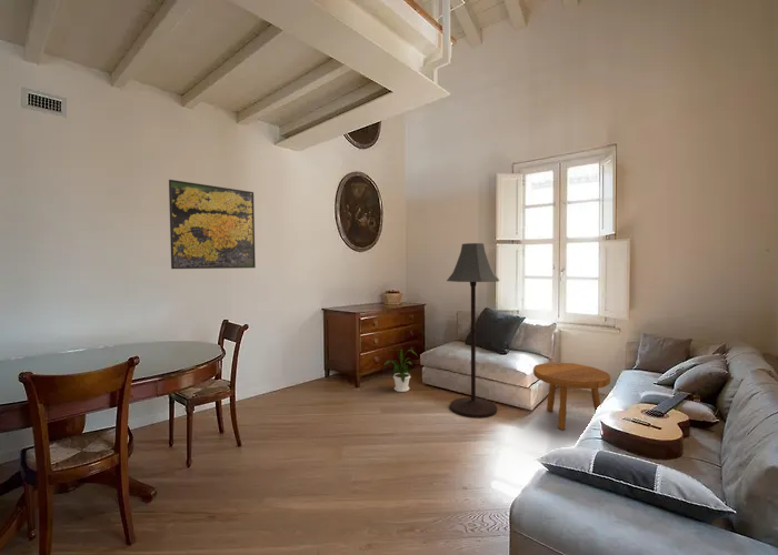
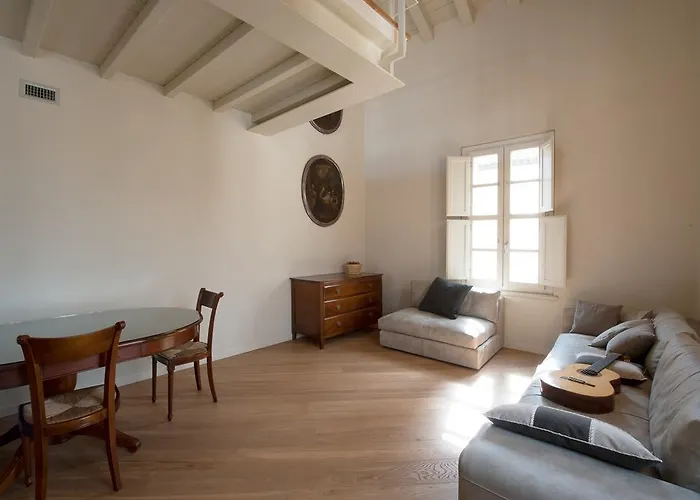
- footstool (566, 395)
- floor lamp (472, 326)
- house plant (400, 367)
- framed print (216, 228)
